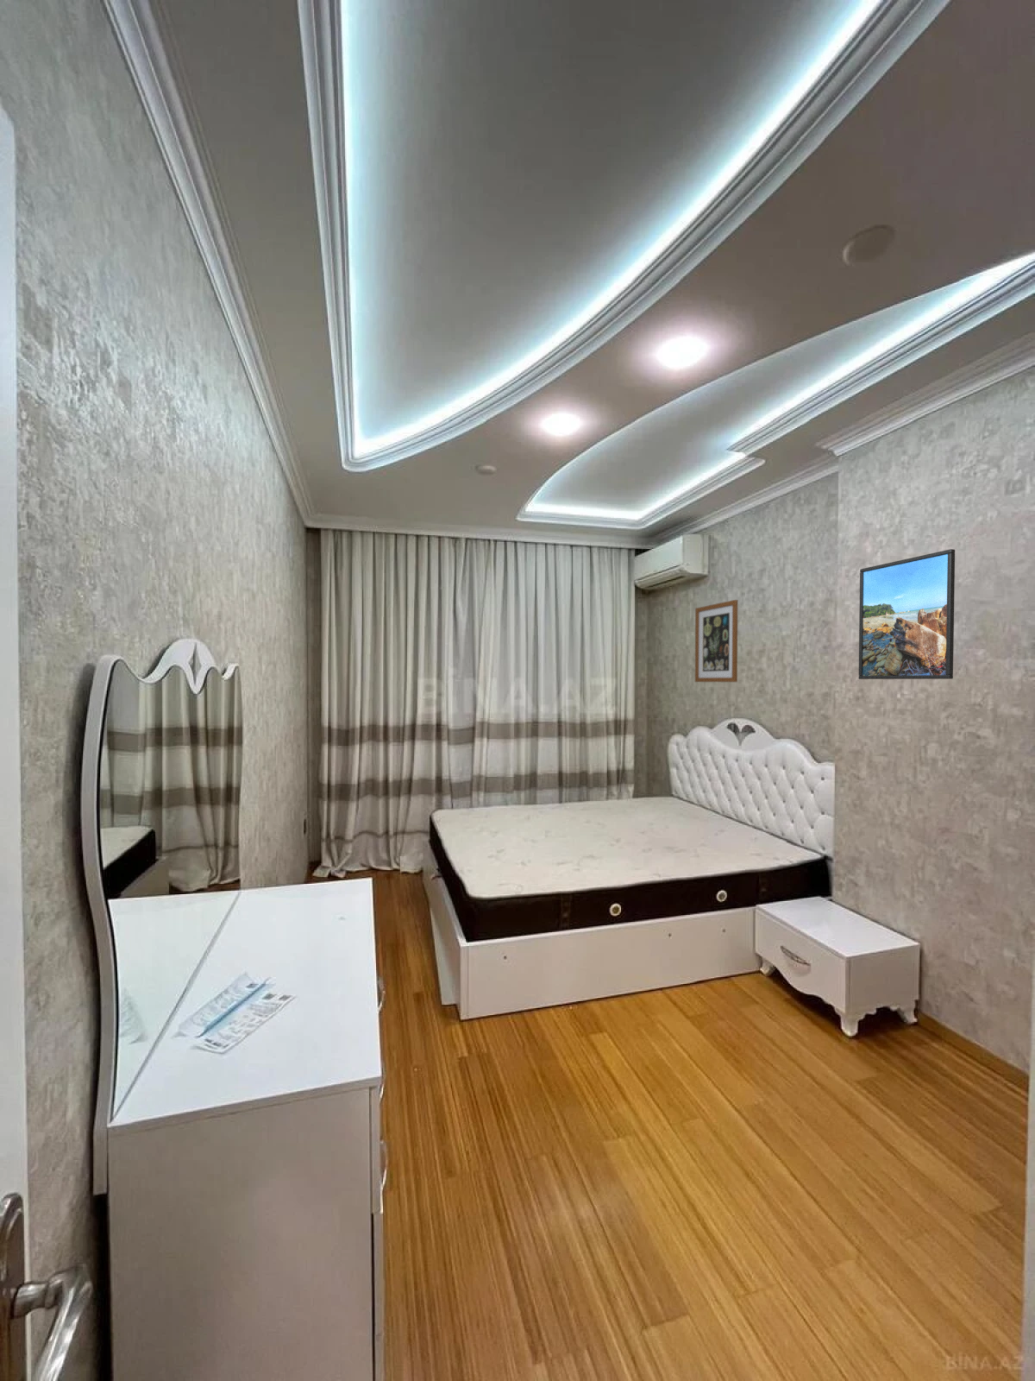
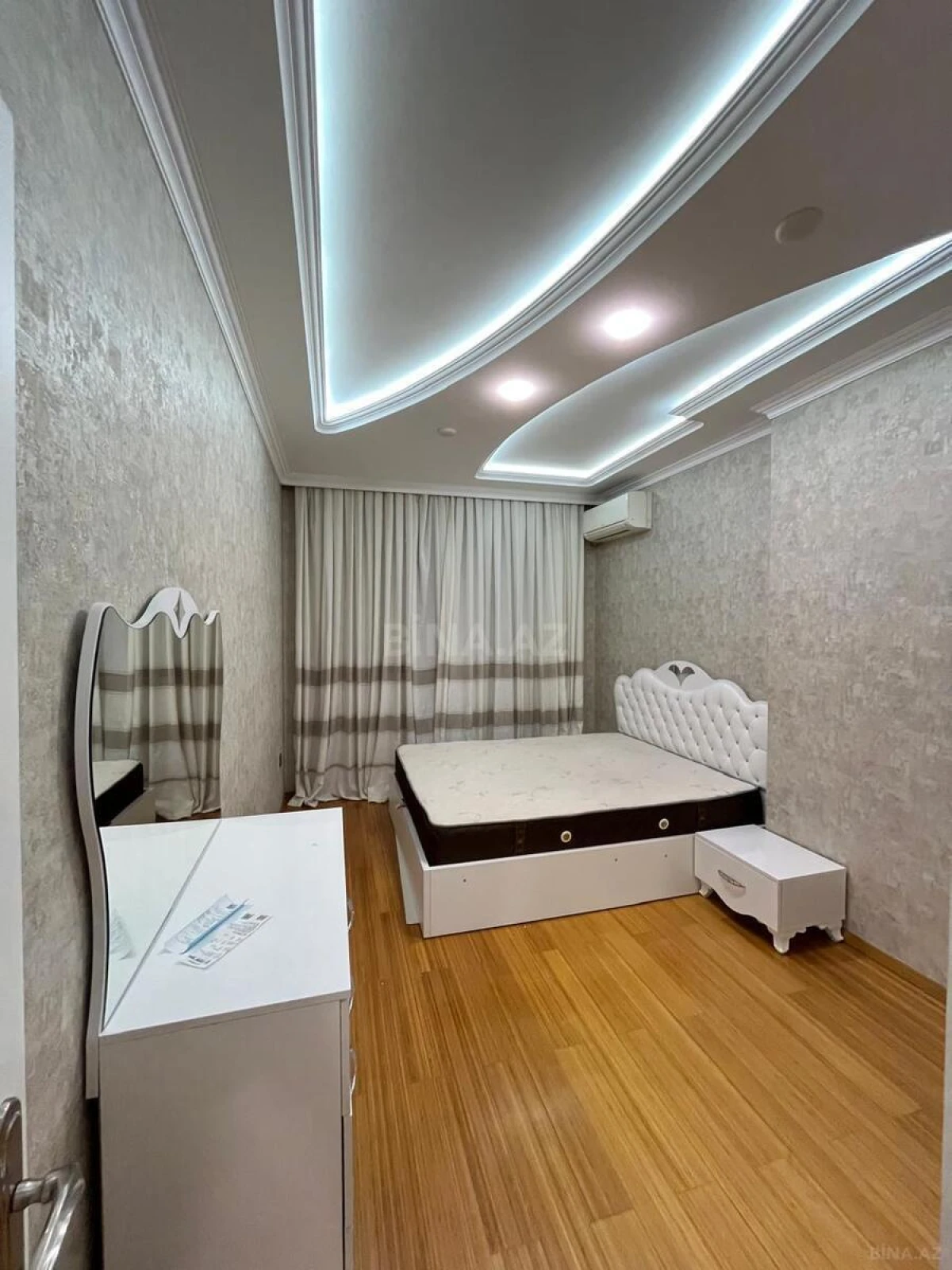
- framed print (902, 619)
- wall art (715, 643)
